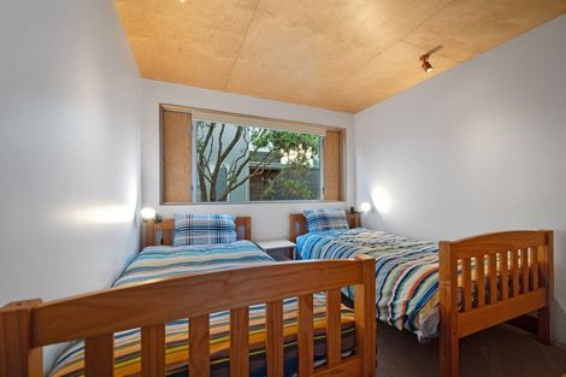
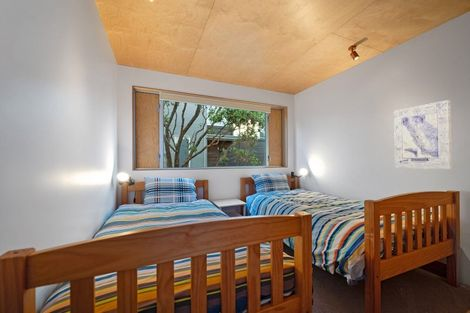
+ wall art (420, 137)
